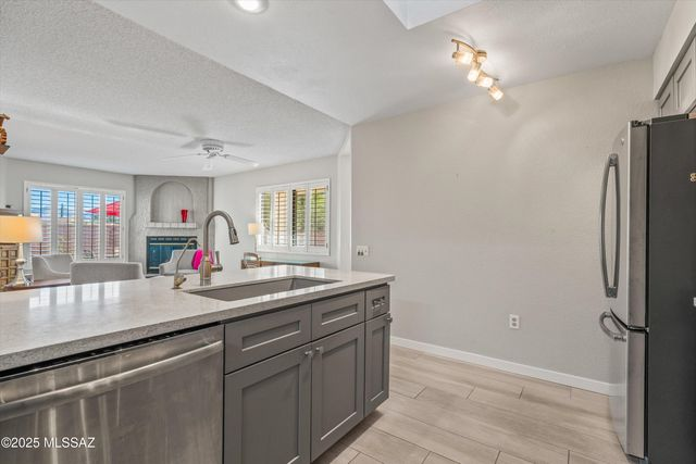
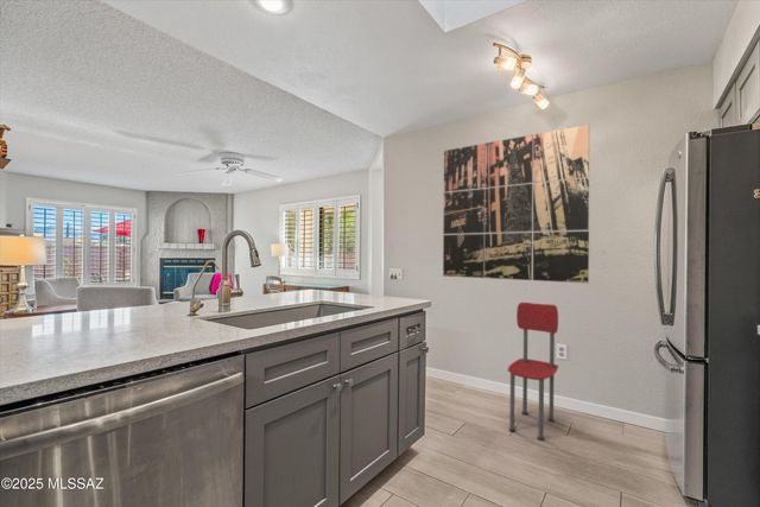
+ dining chair (532, 365)
+ wall art (507, 209)
